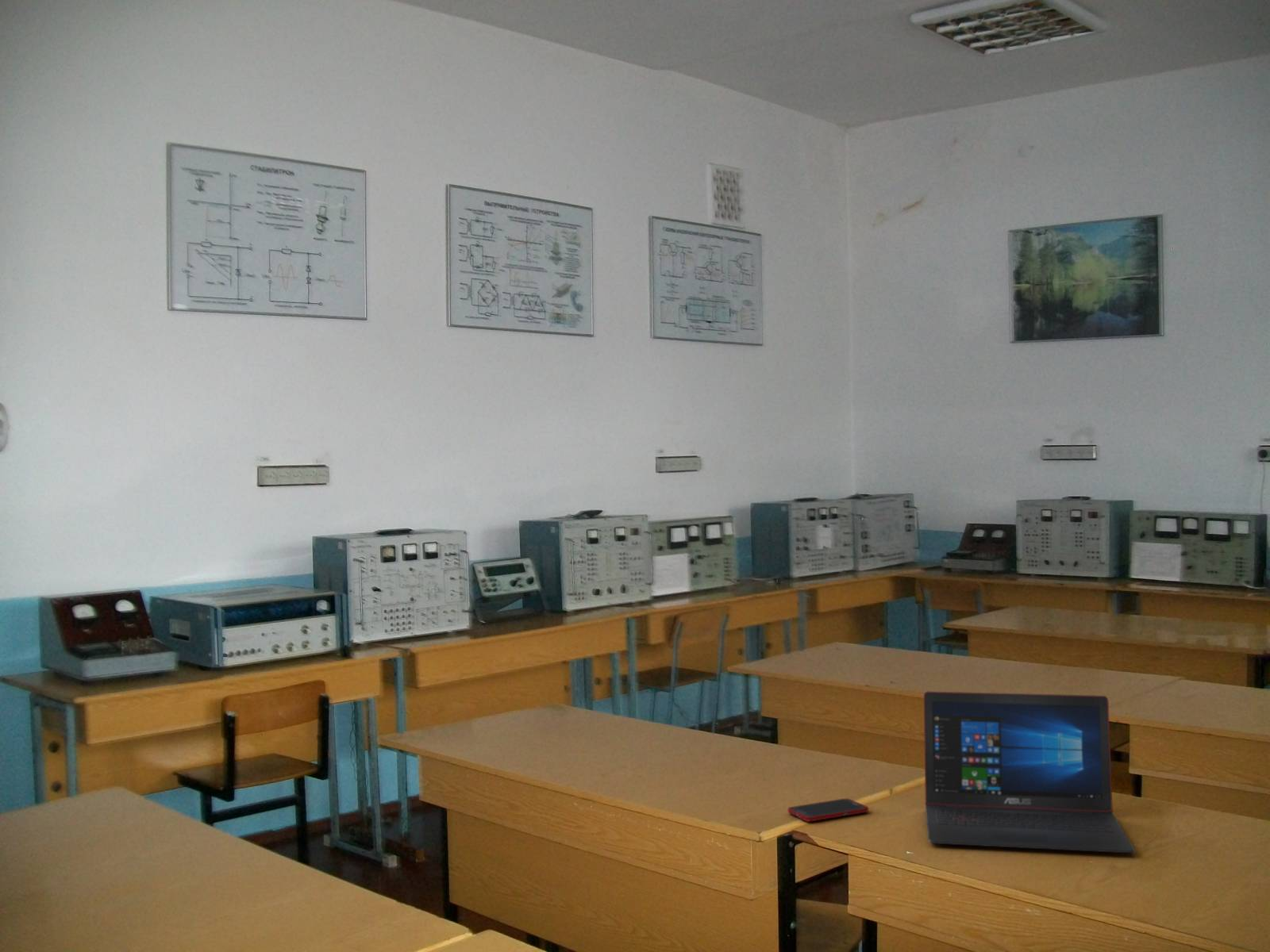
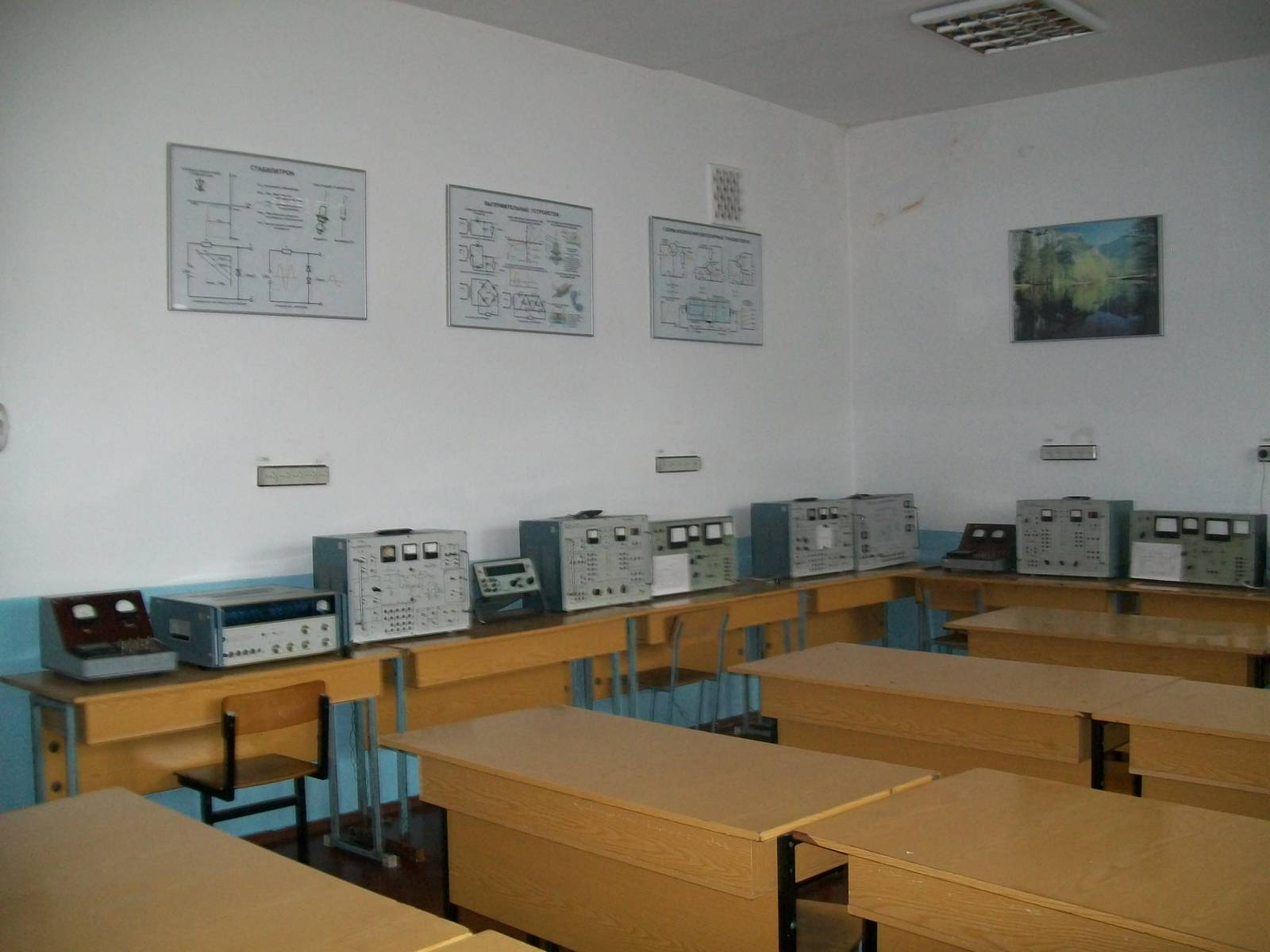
- cell phone (828, 810)
- laptop (1022, 767)
